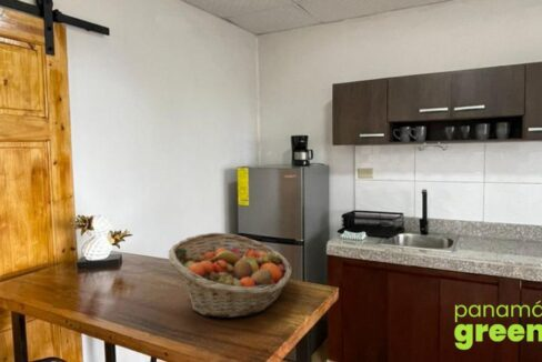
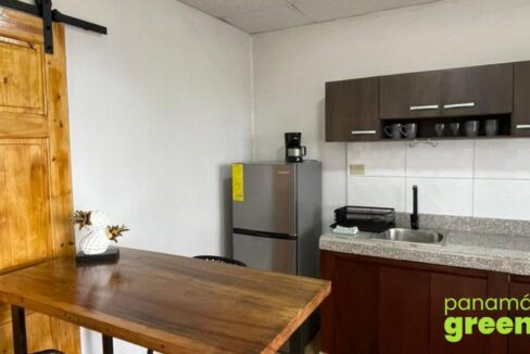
- fruit basket (232, 269)
